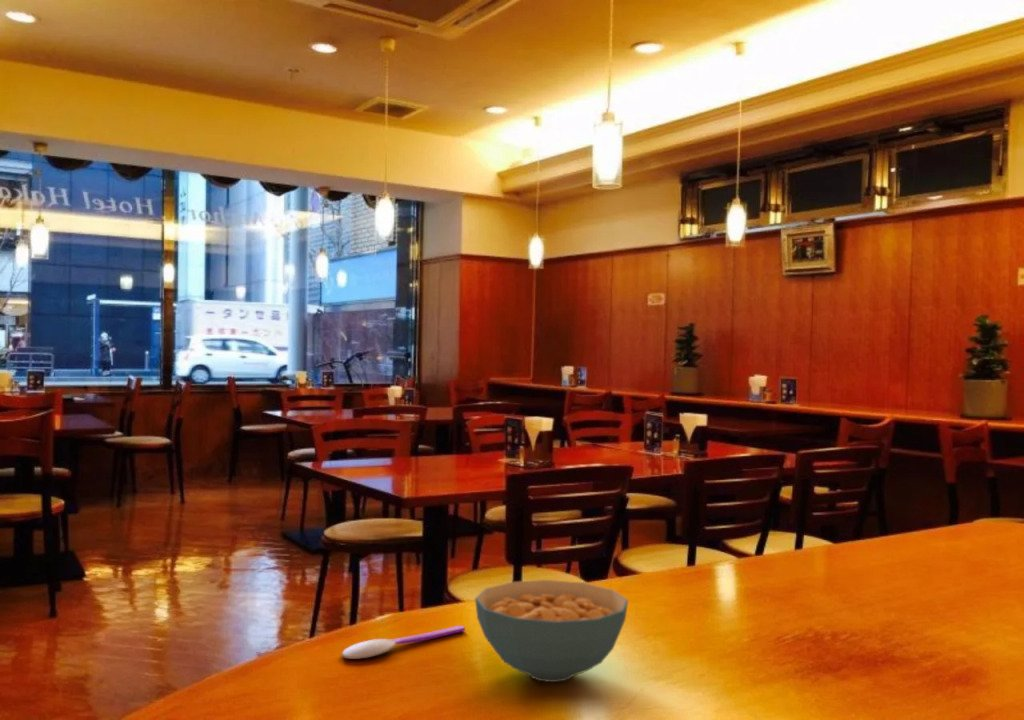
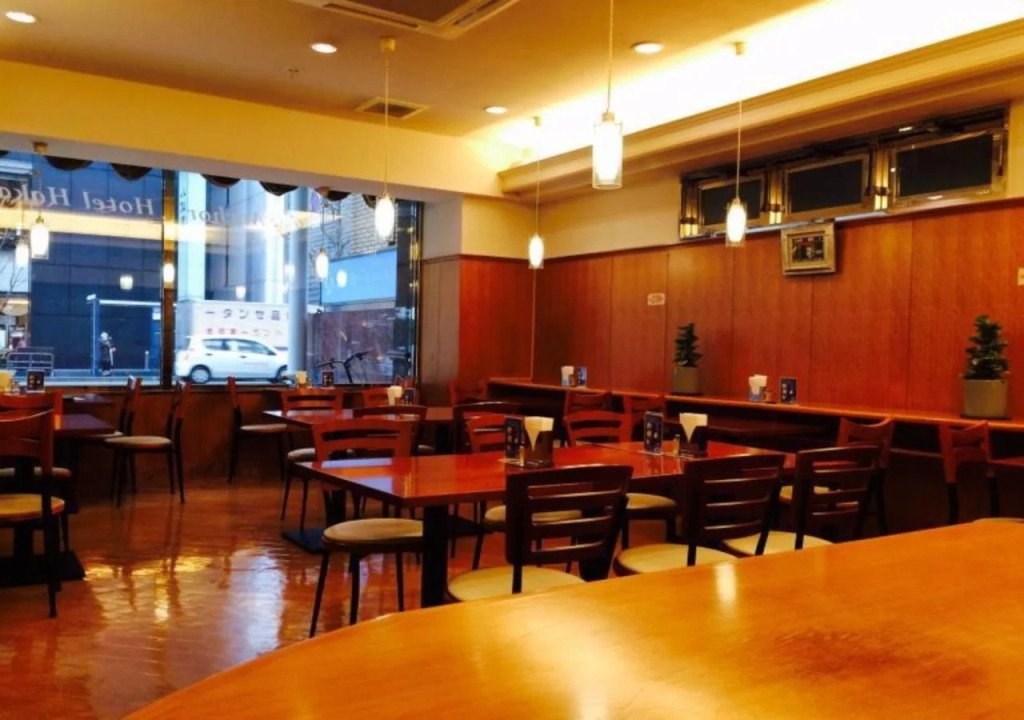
- spoon (406, 639)
- cereal bowl (551, 636)
